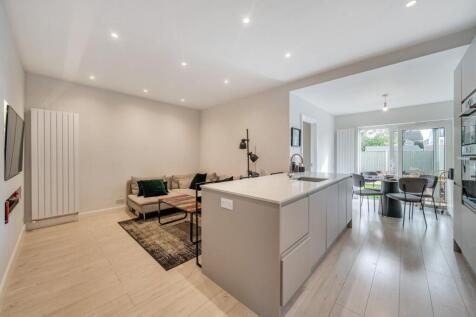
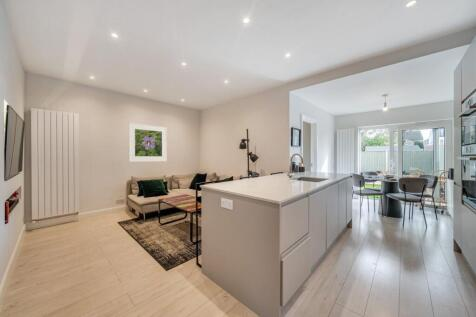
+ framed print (149, 143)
